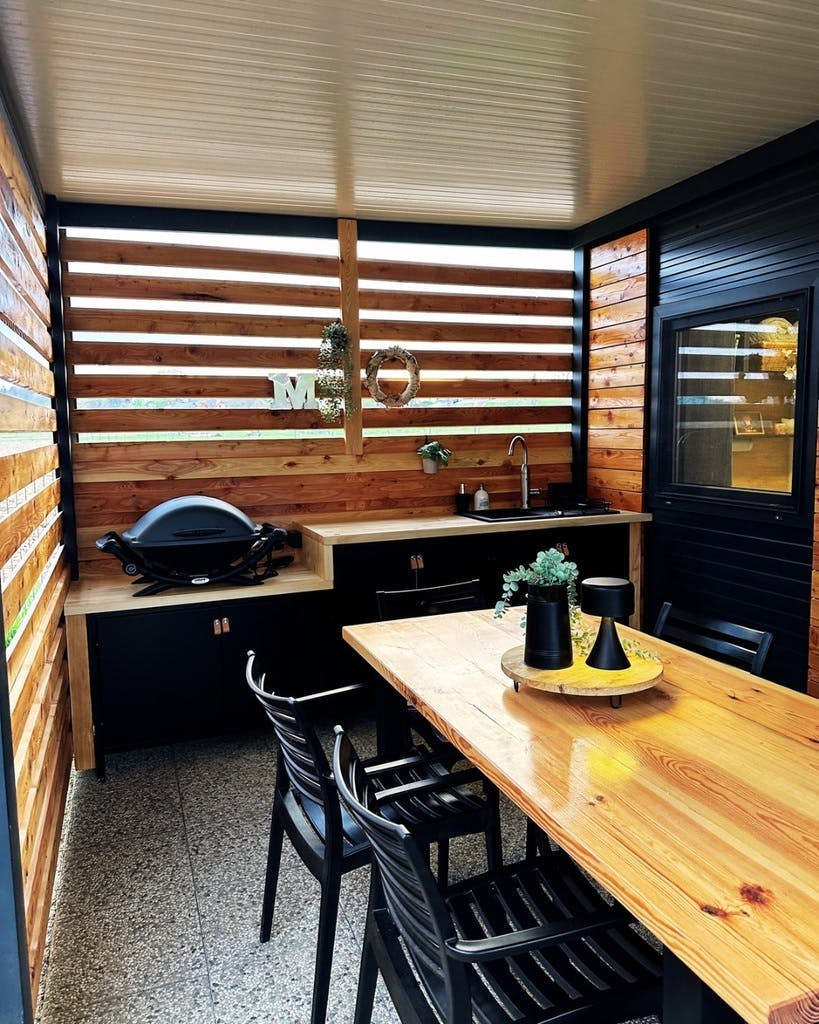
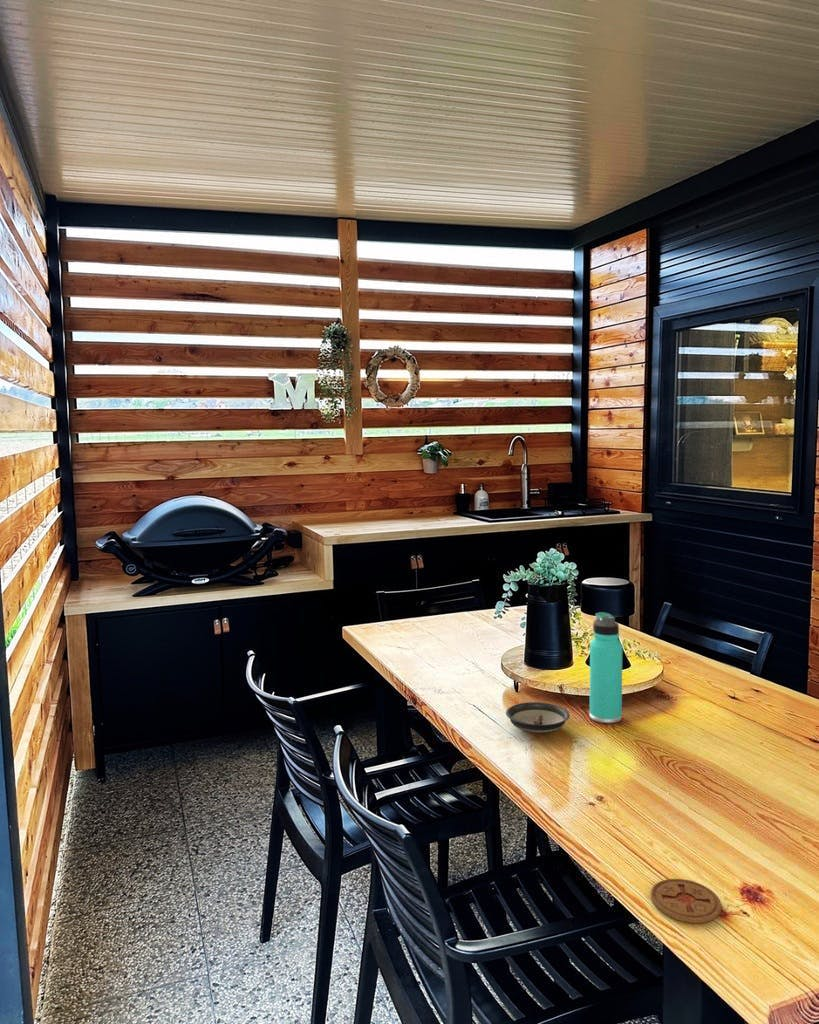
+ thermos bottle (606, 666)
+ coaster (685, 899)
+ saucer (537, 720)
